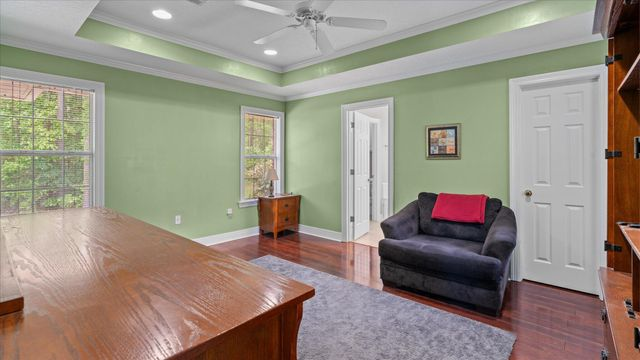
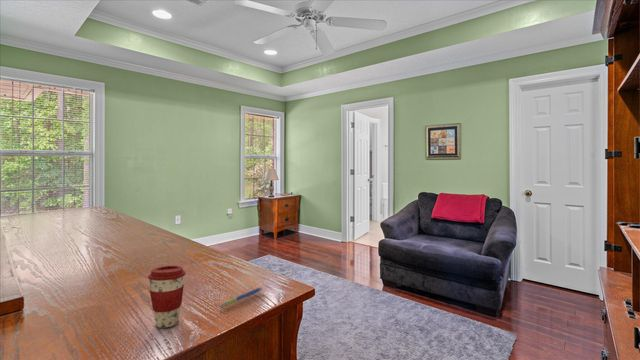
+ coffee cup (167, 295)
+ pen (241, 296)
